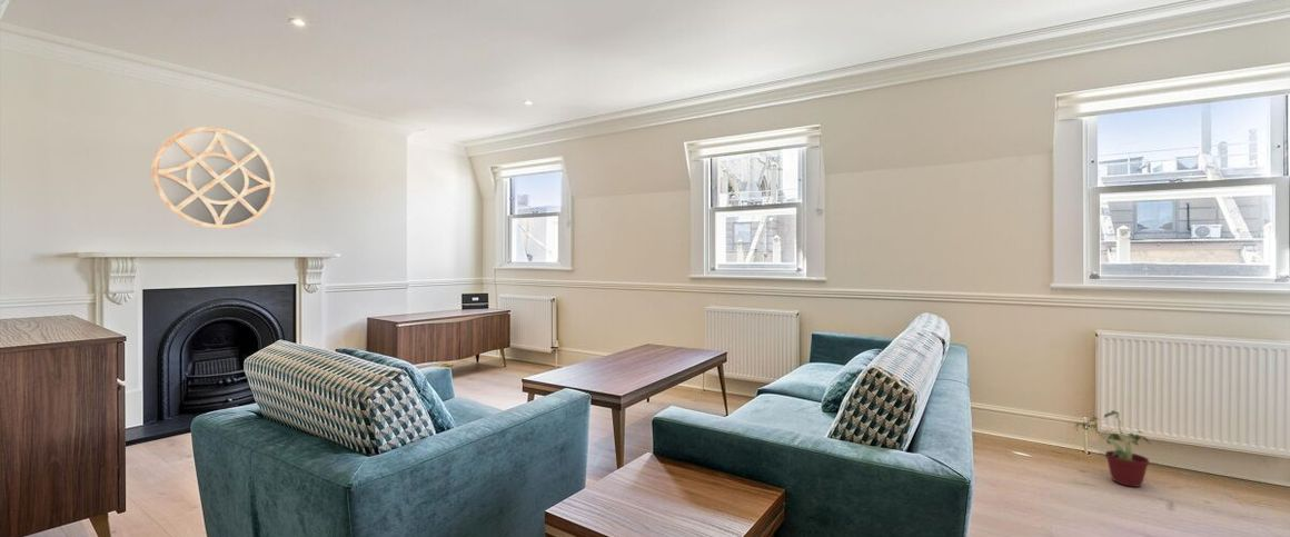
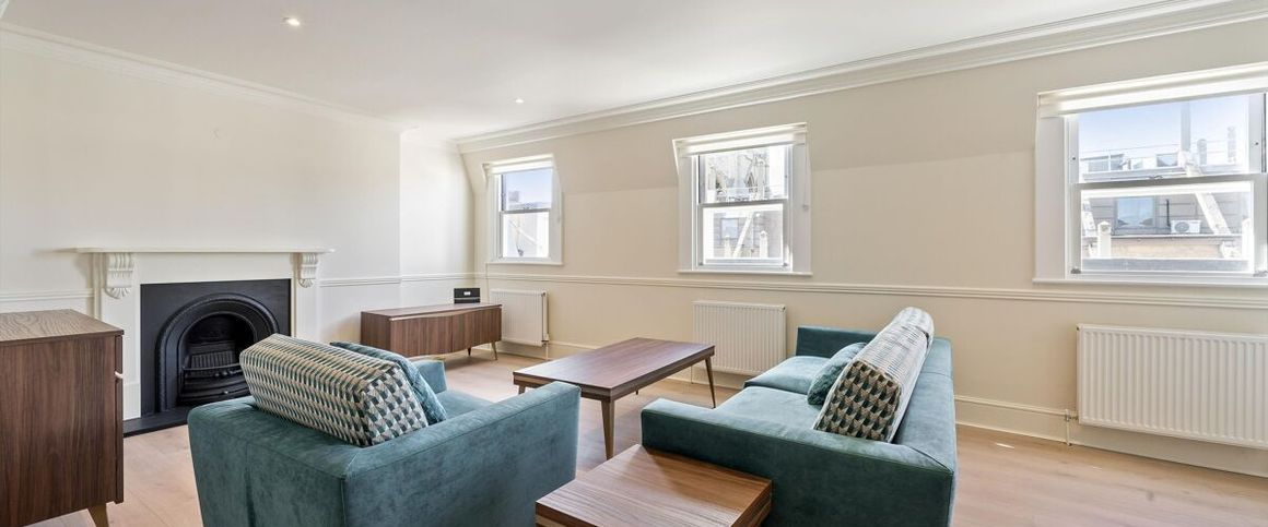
- home mirror (217, 178)
- potted plant (1109, 442)
